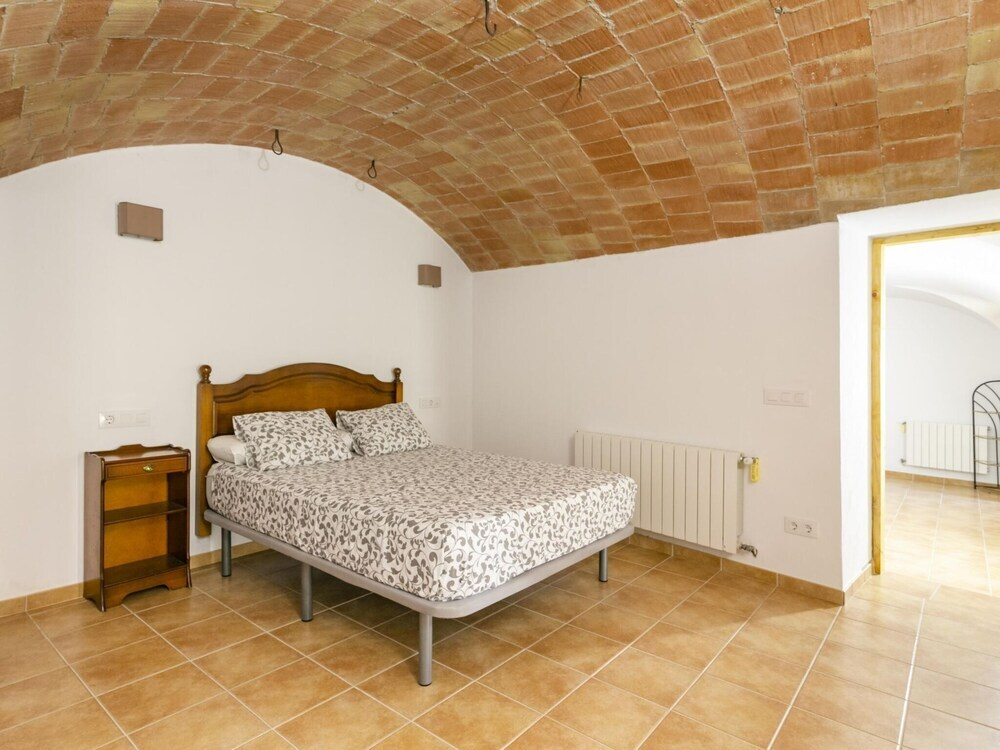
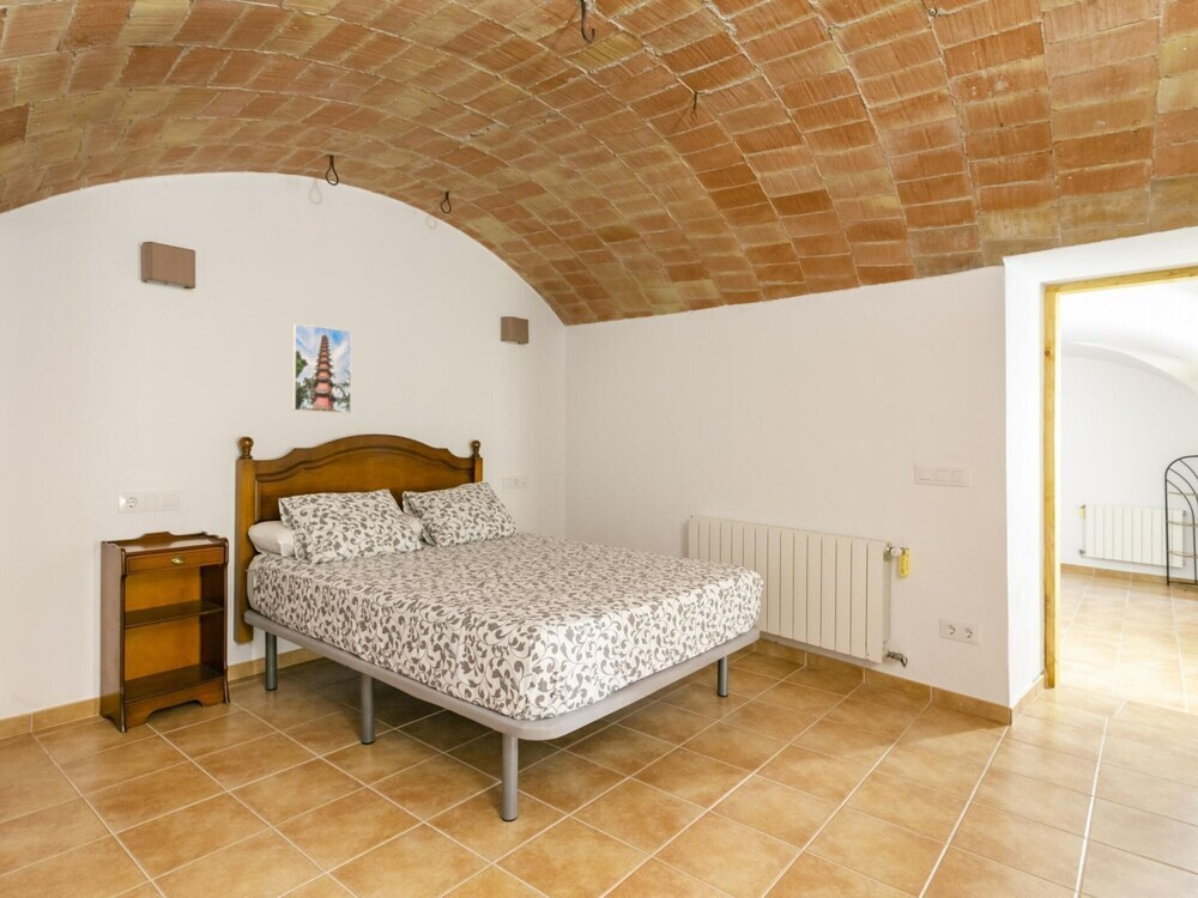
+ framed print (322, 369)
